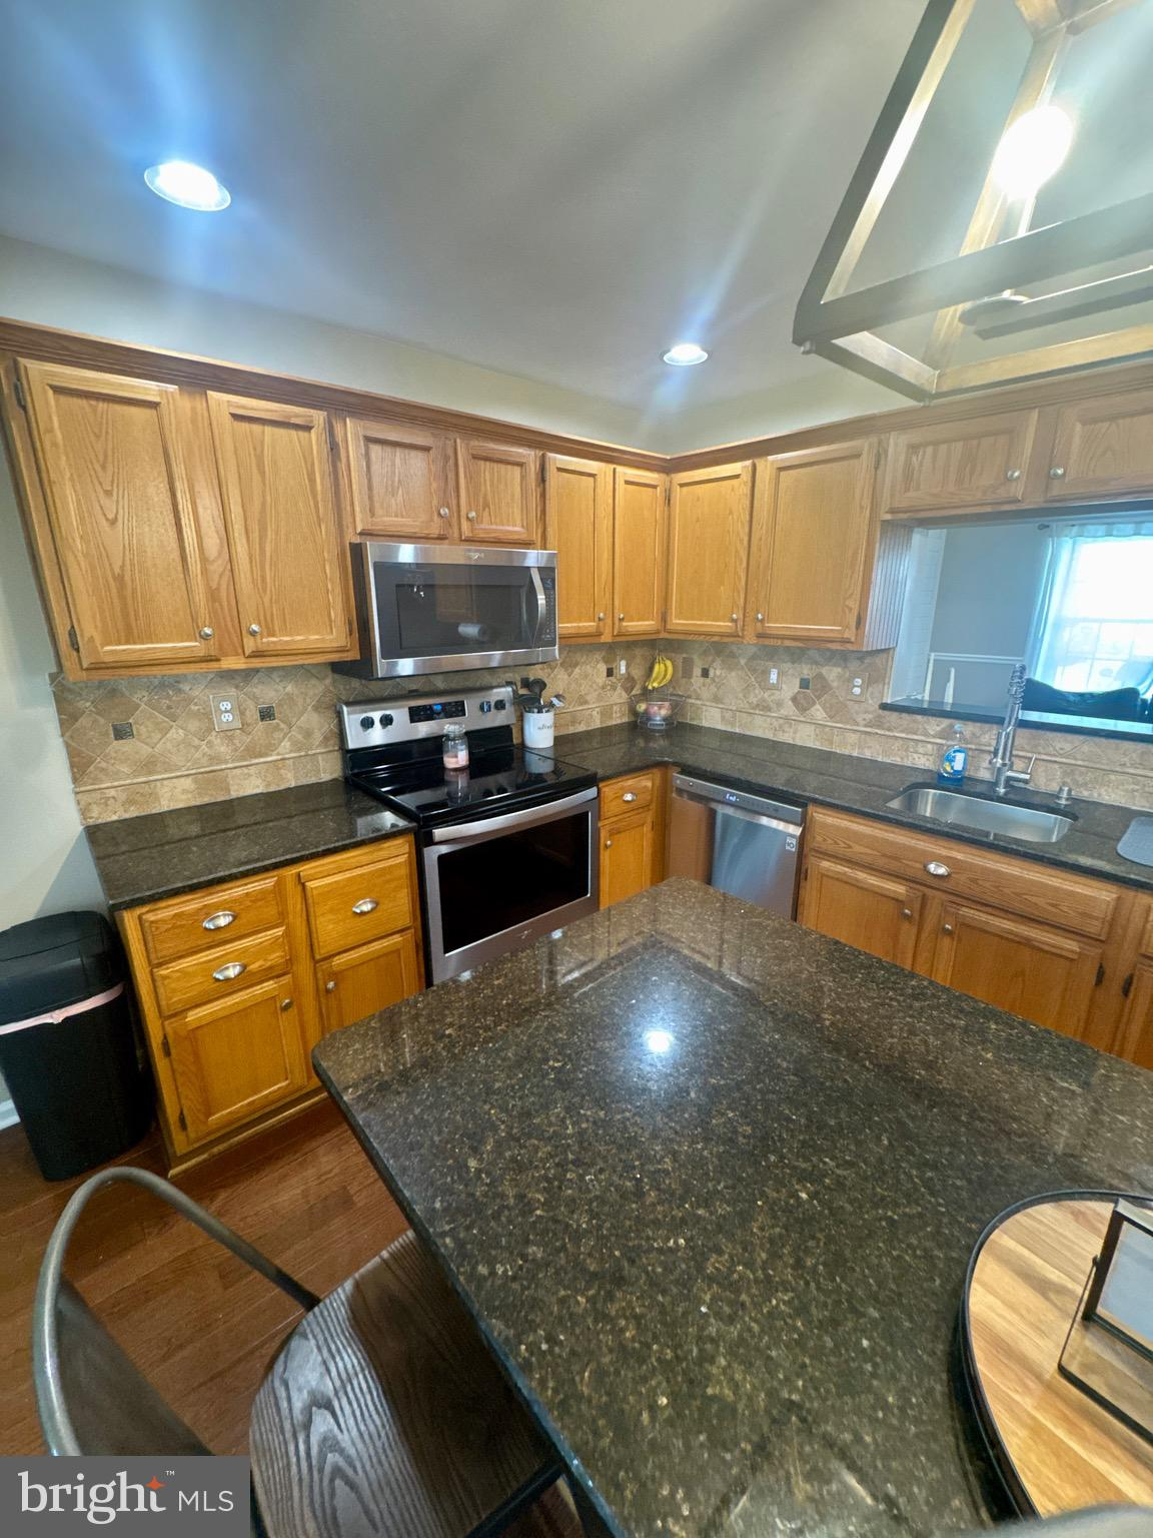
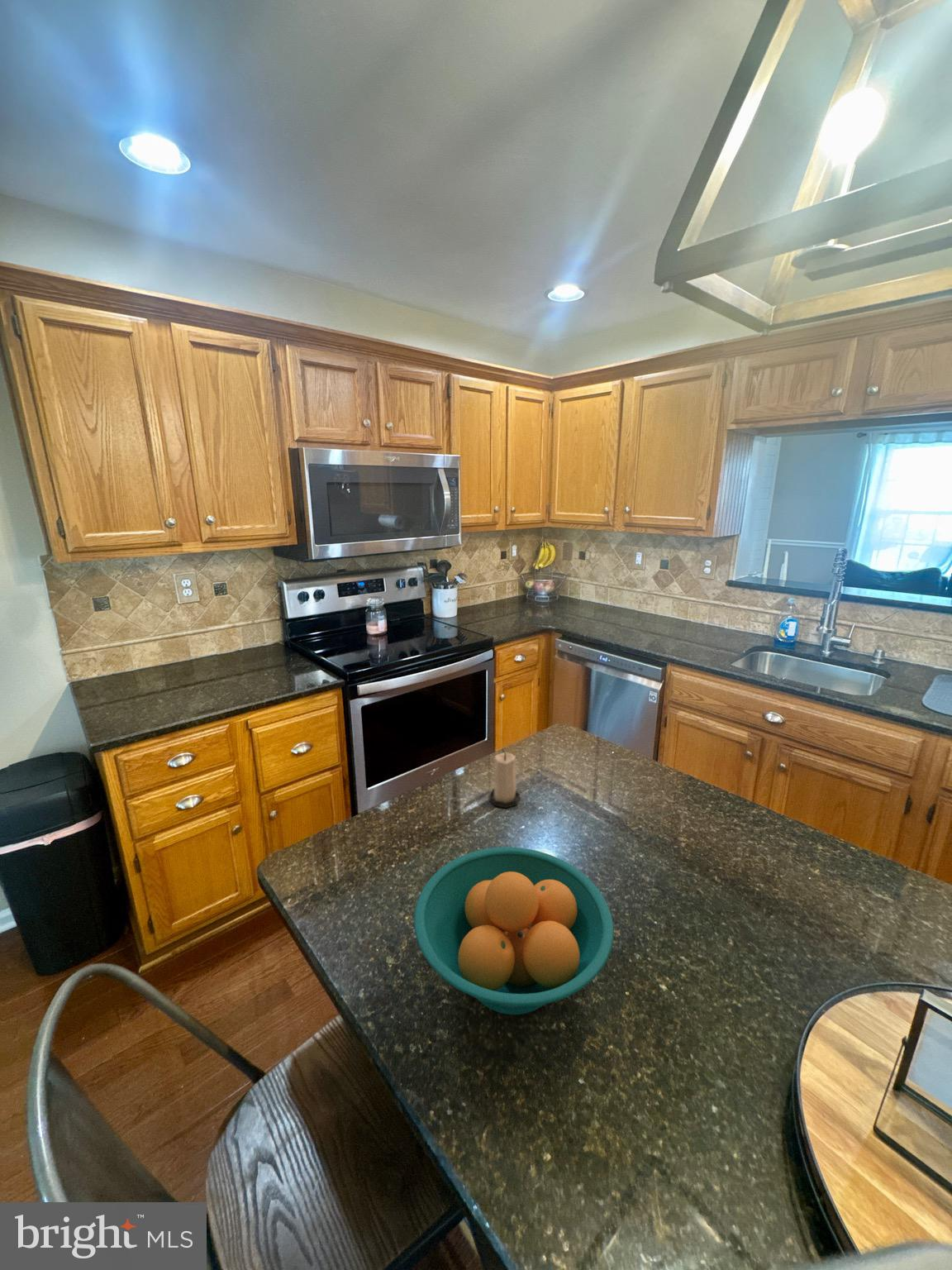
+ candle (504, 776)
+ fruit bowl (512, 928)
